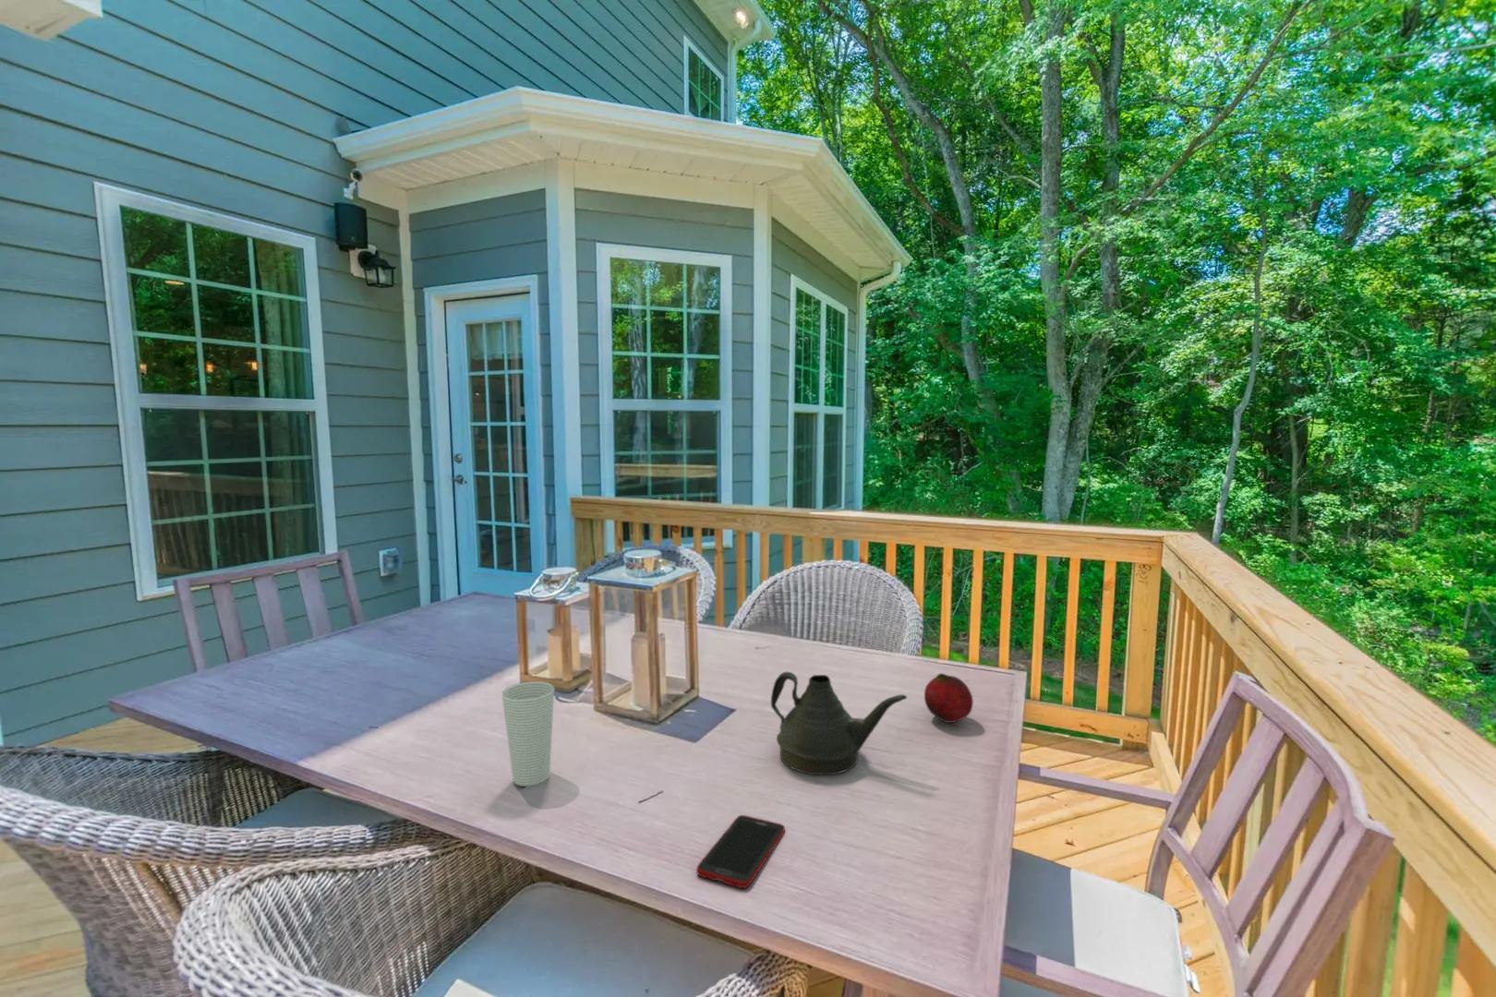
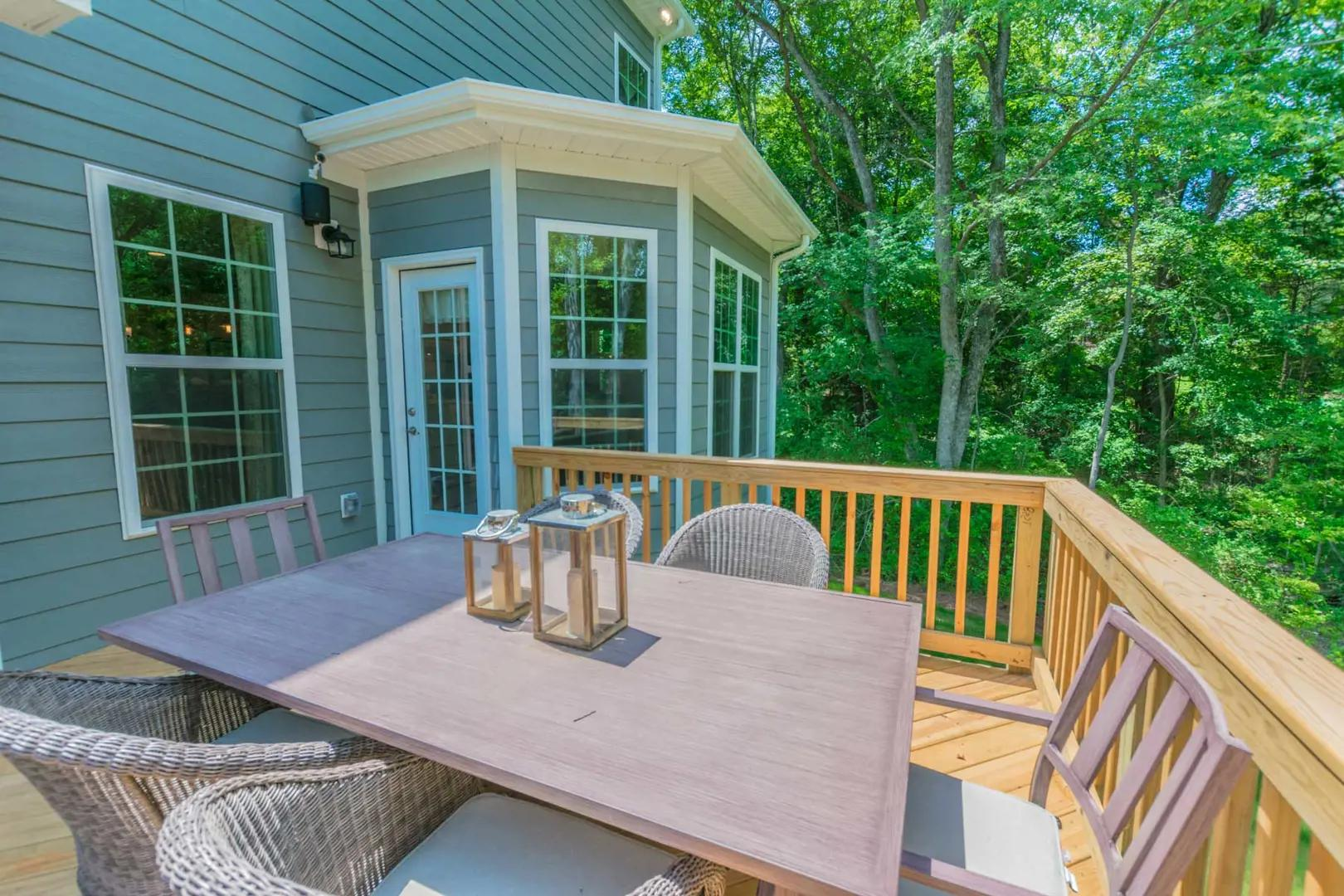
- teapot (835, 720)
- cell phone (742, 848)
- fruit (948, 697)
- cup (529, 734)
